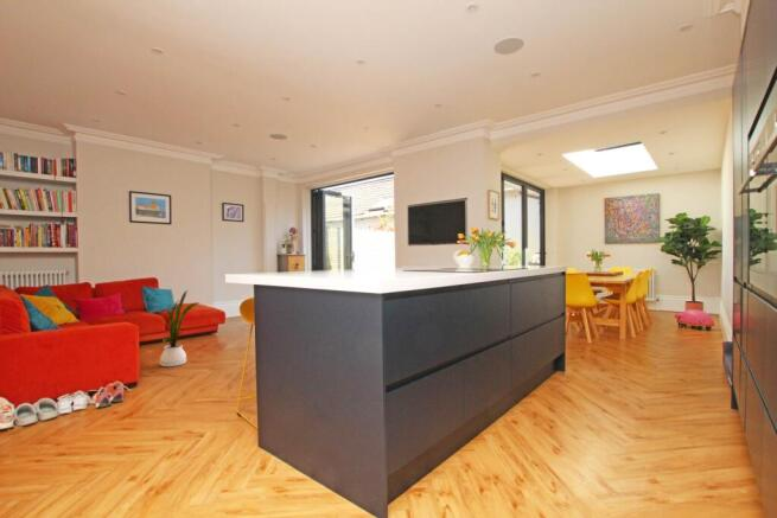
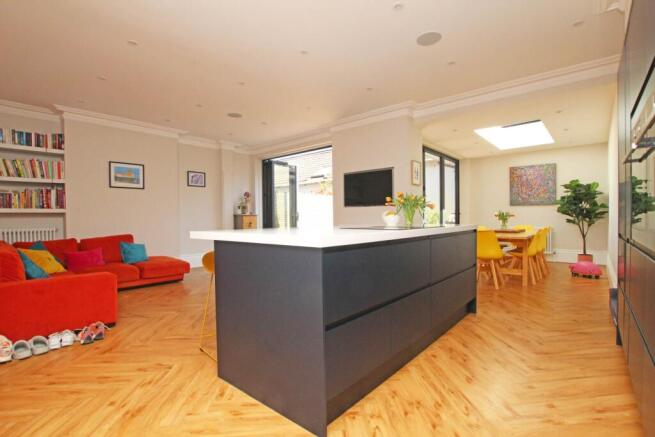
- house plant (176, 327)
